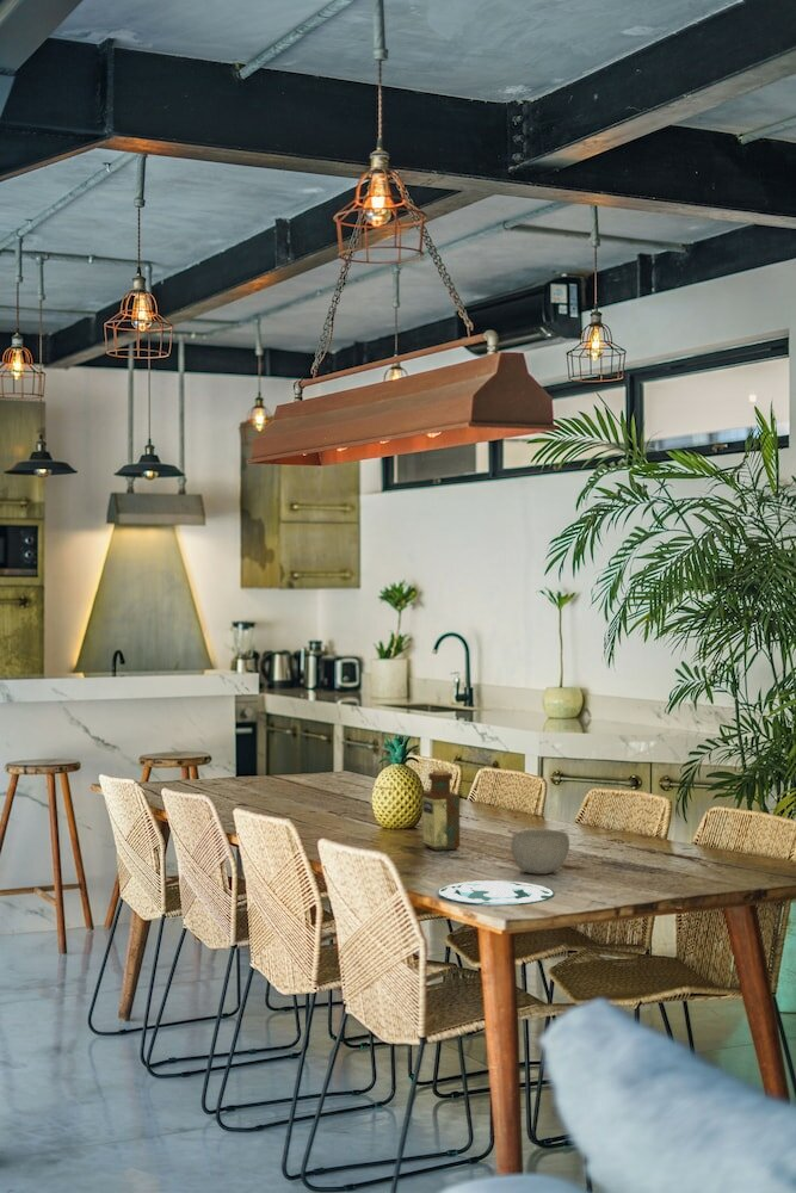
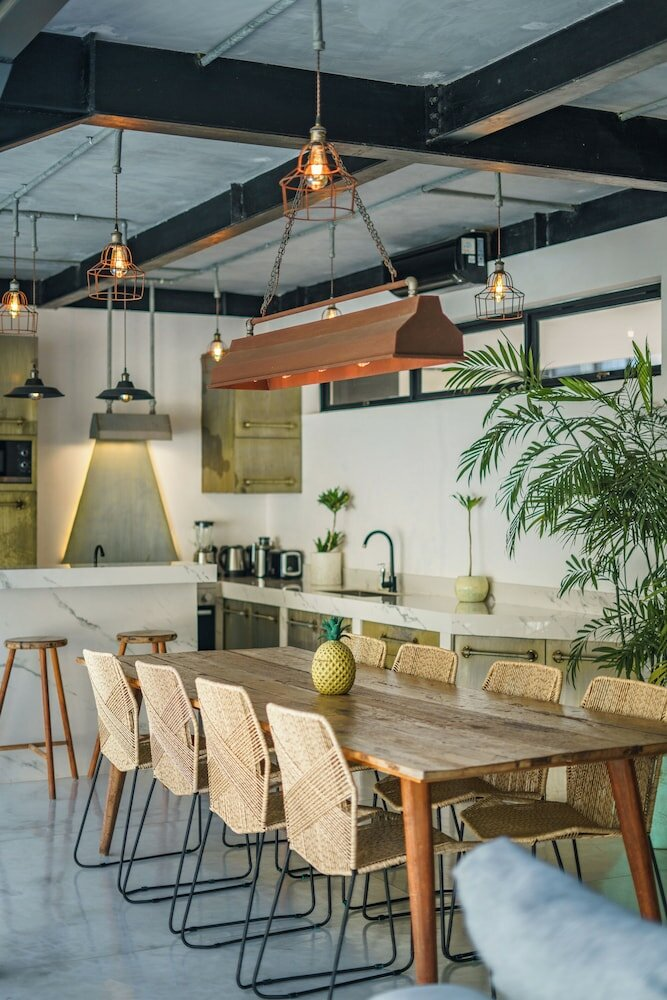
- plate (495, 886)
- bowl (539, 852)
- bottle (440, 809)
